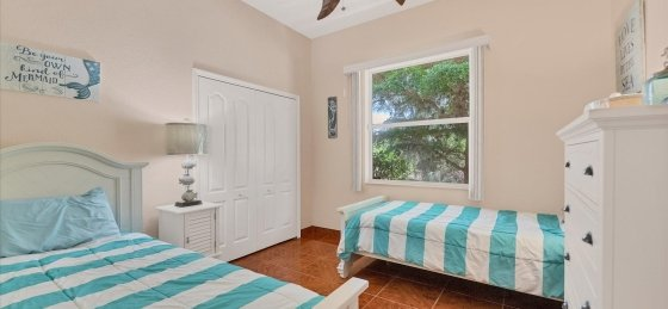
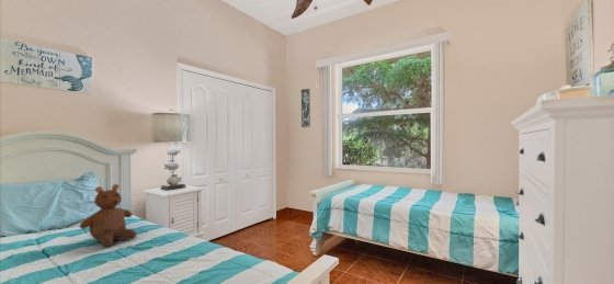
+ teddy bear (112, 213)
